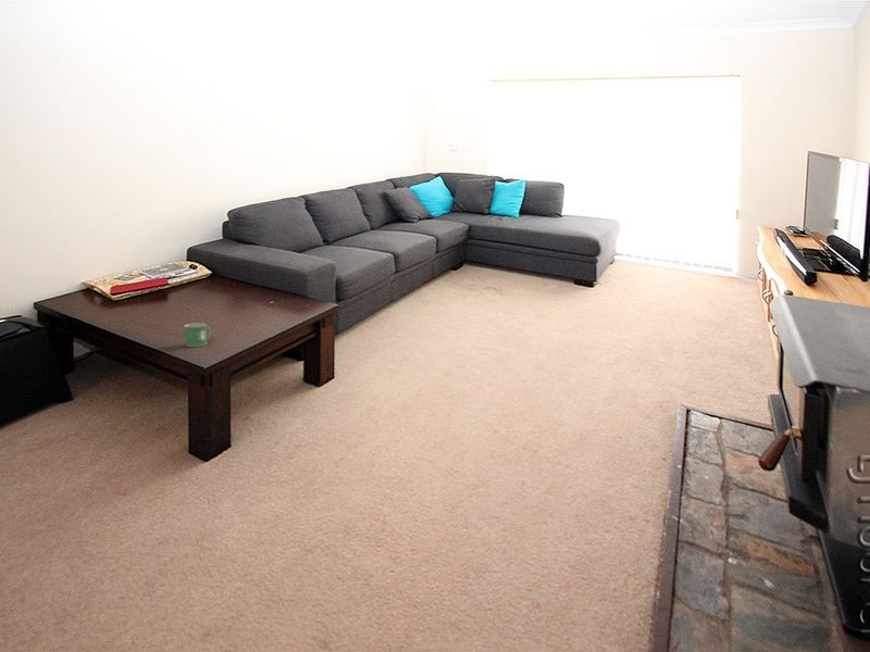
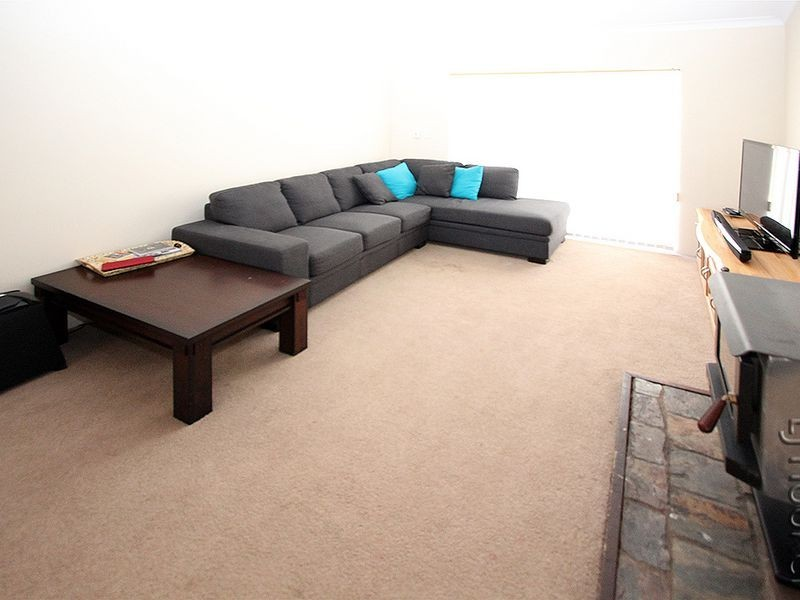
- mug (198, 334)
